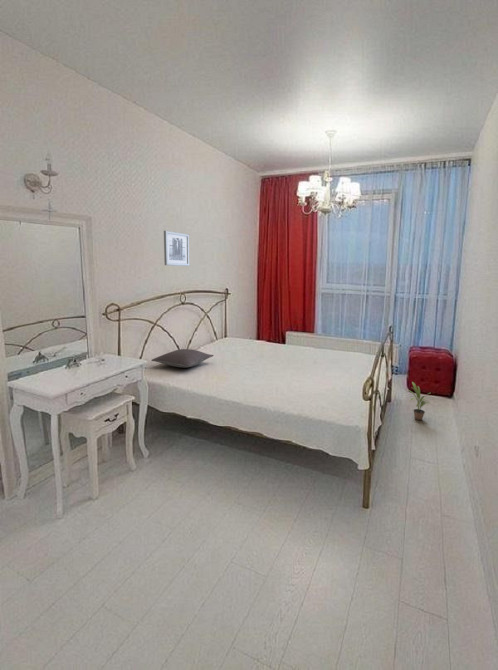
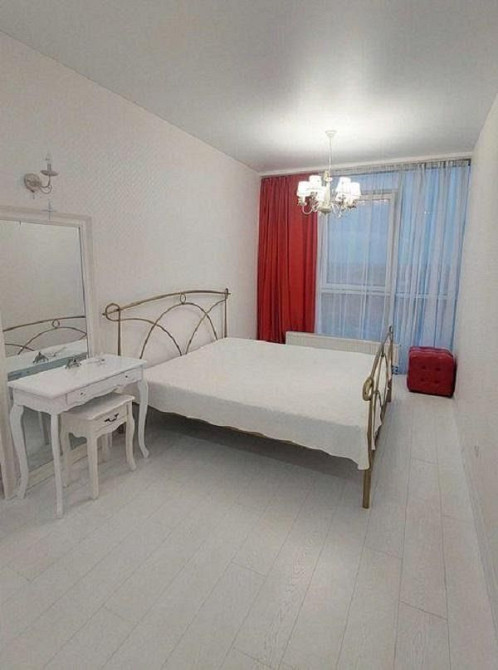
- wall art (177, 249)
- potted plant (418, 401)
- pillow (183, 357)
